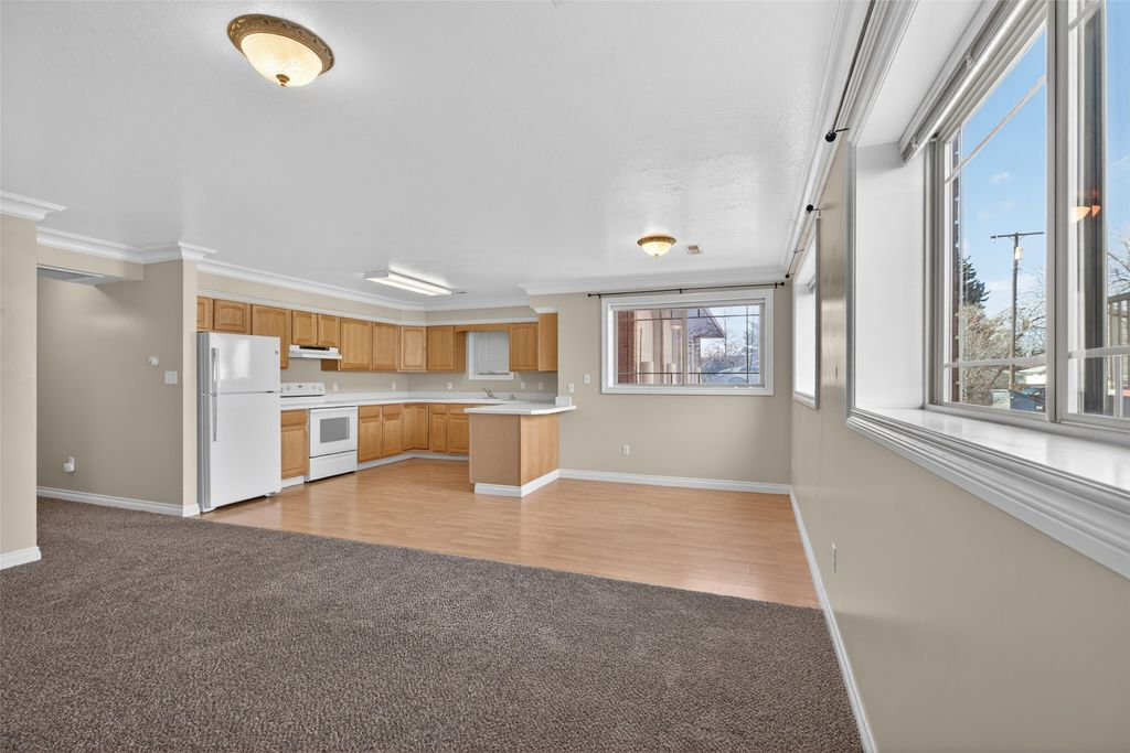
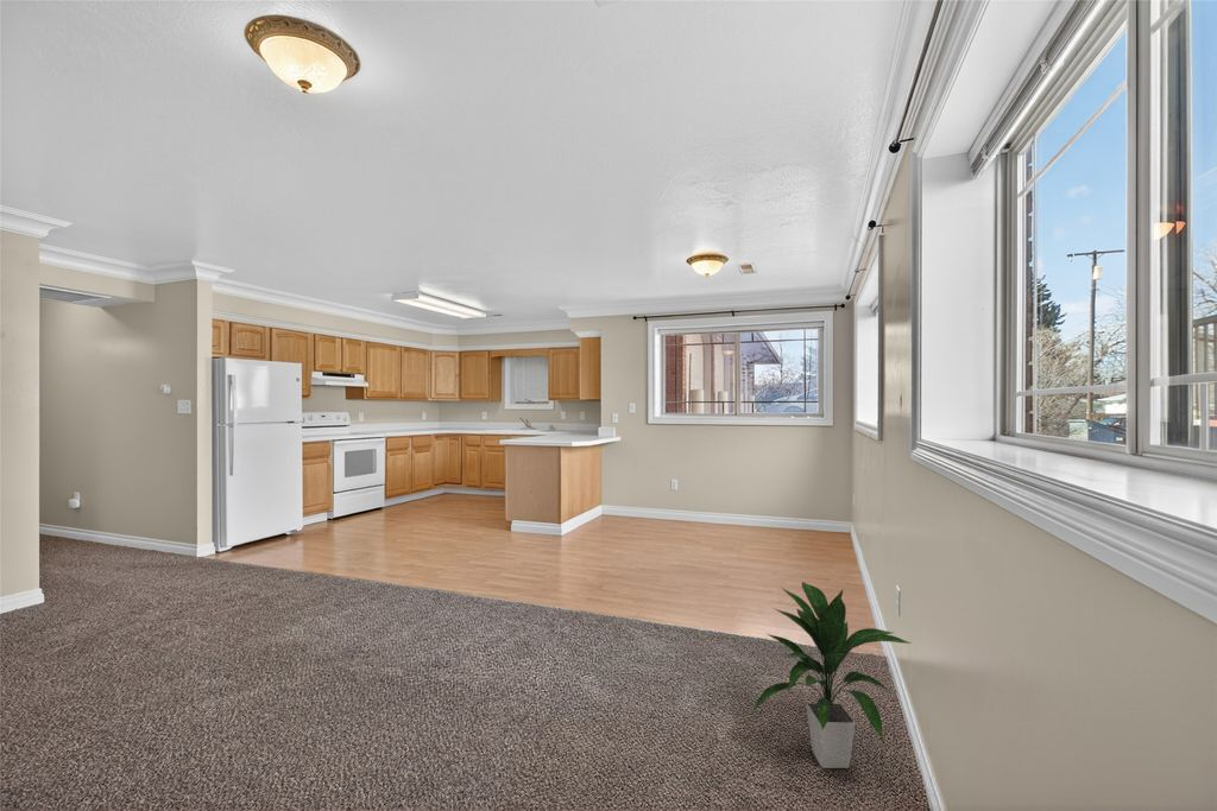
+ indoor plant (822, 669)
